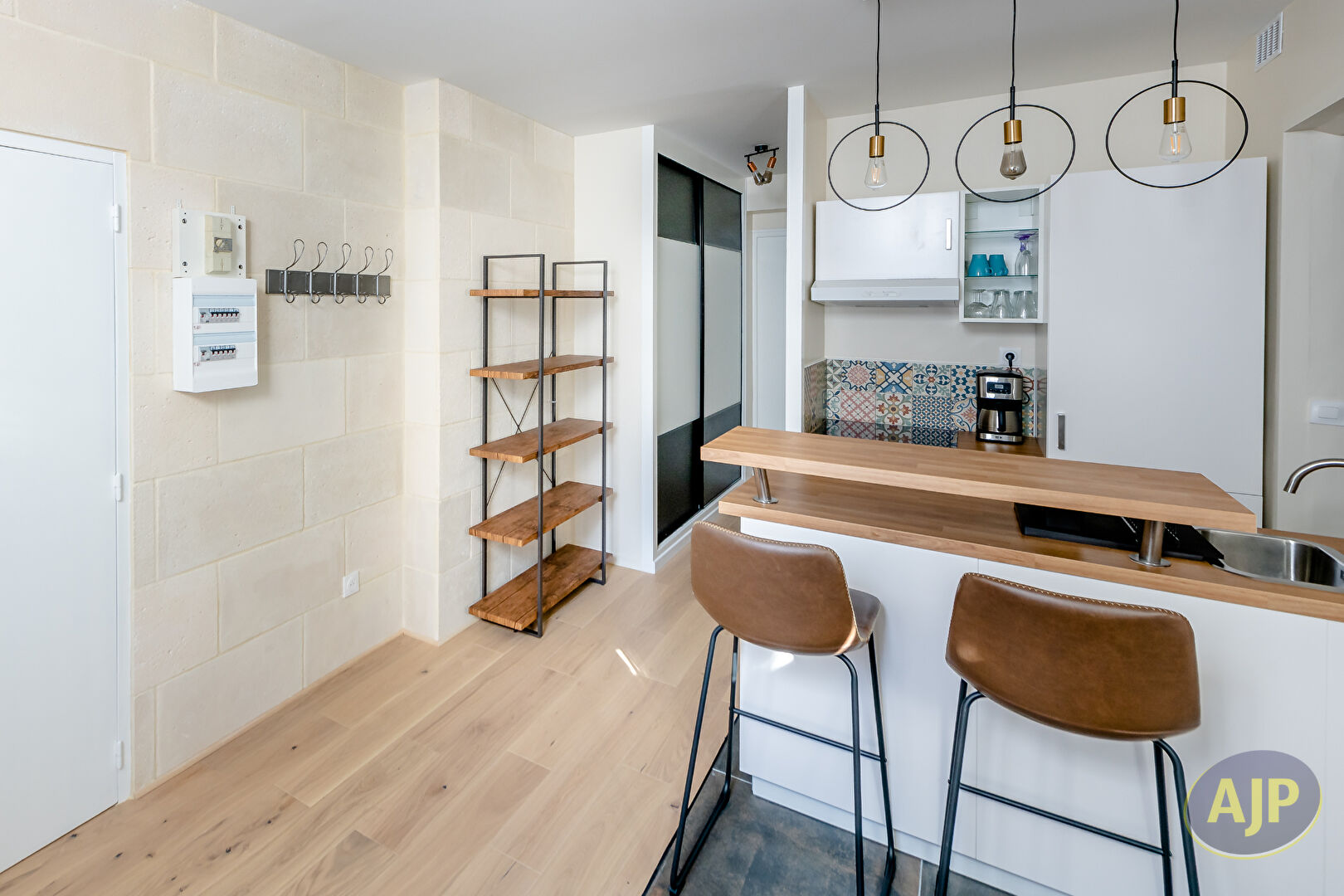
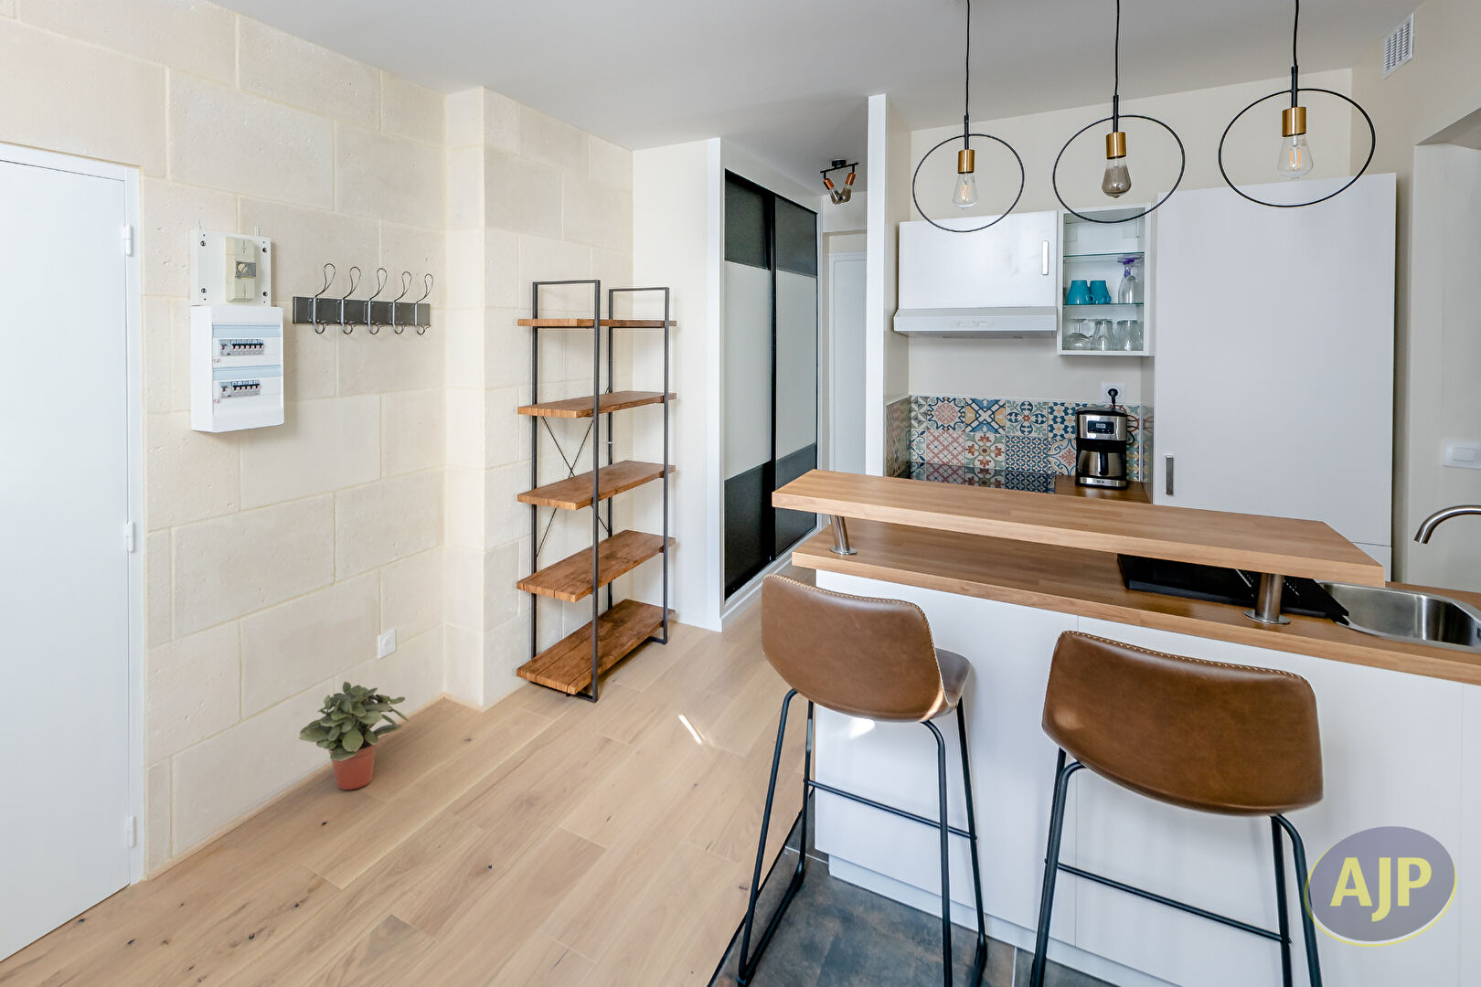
+ potted plant (354, 733)
